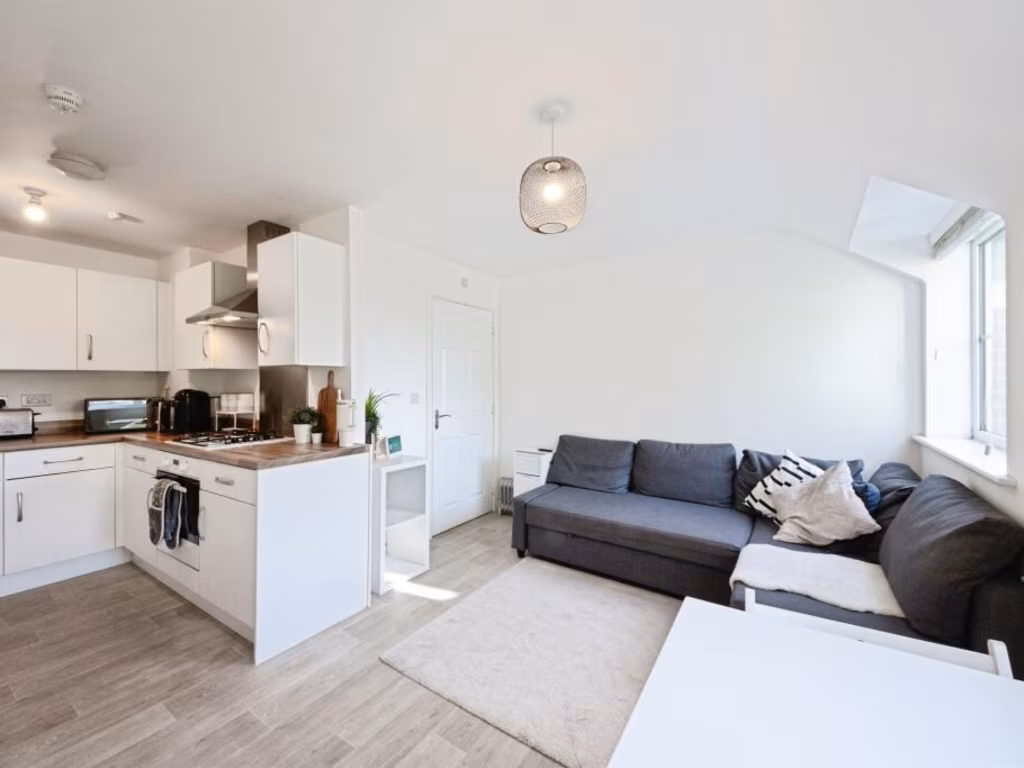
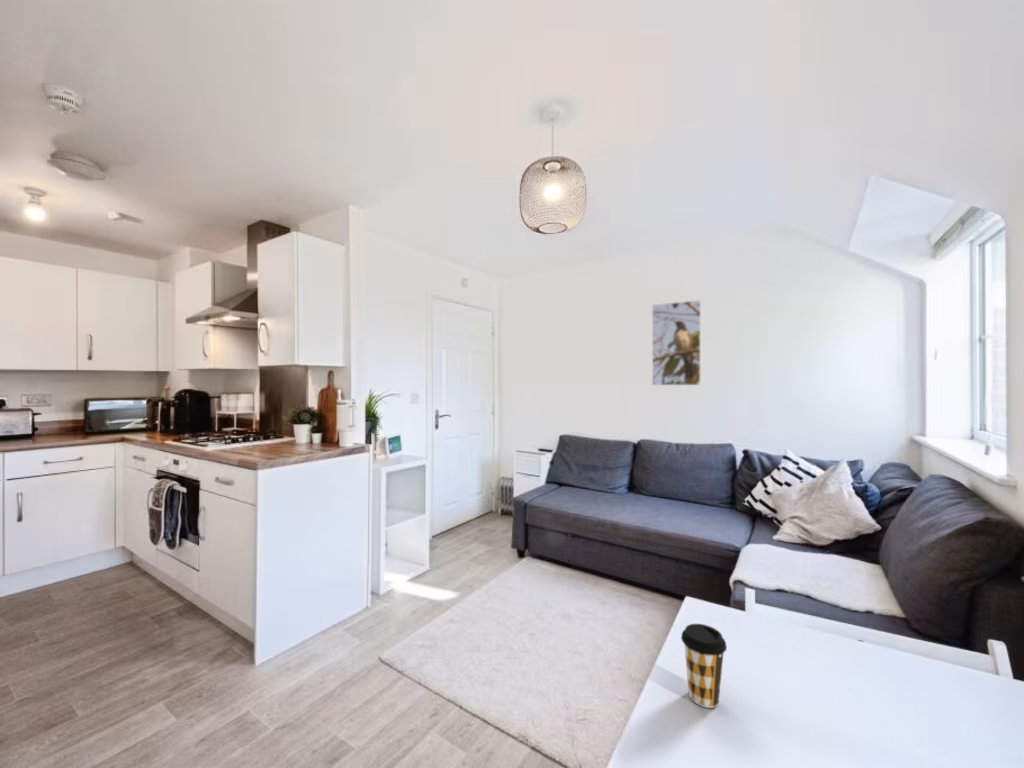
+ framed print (676, 344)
+ coffee cup (703, 665)
